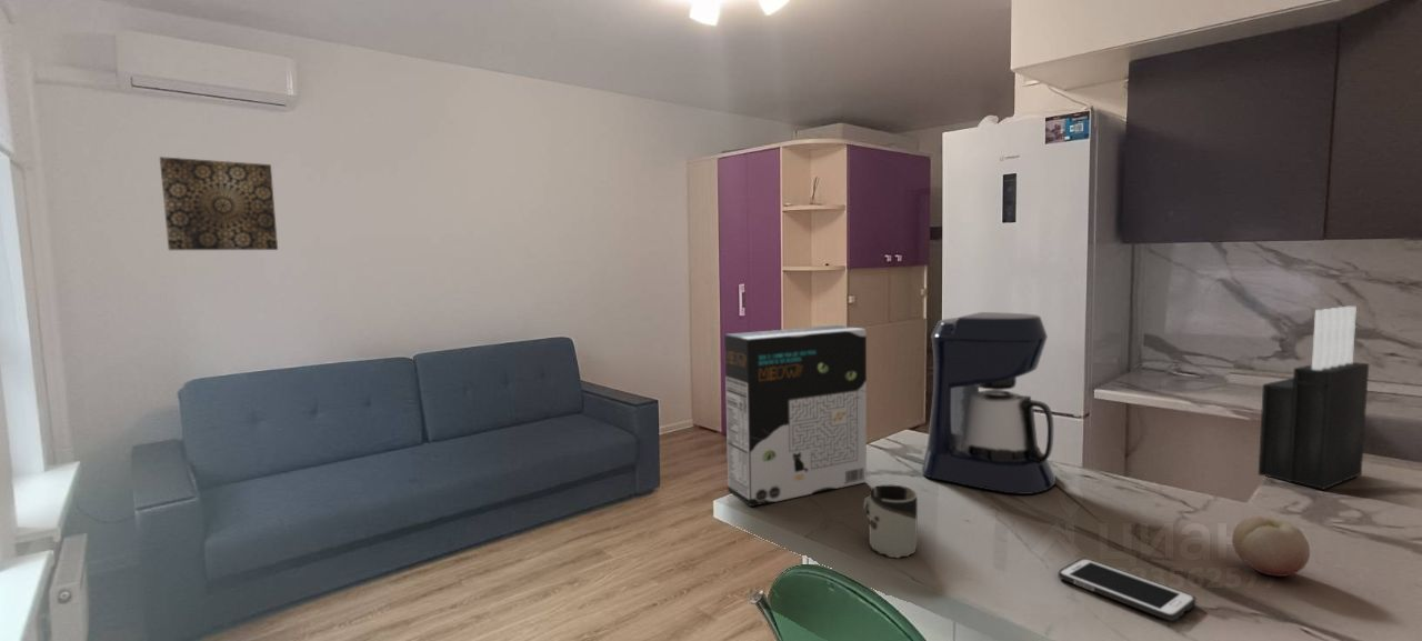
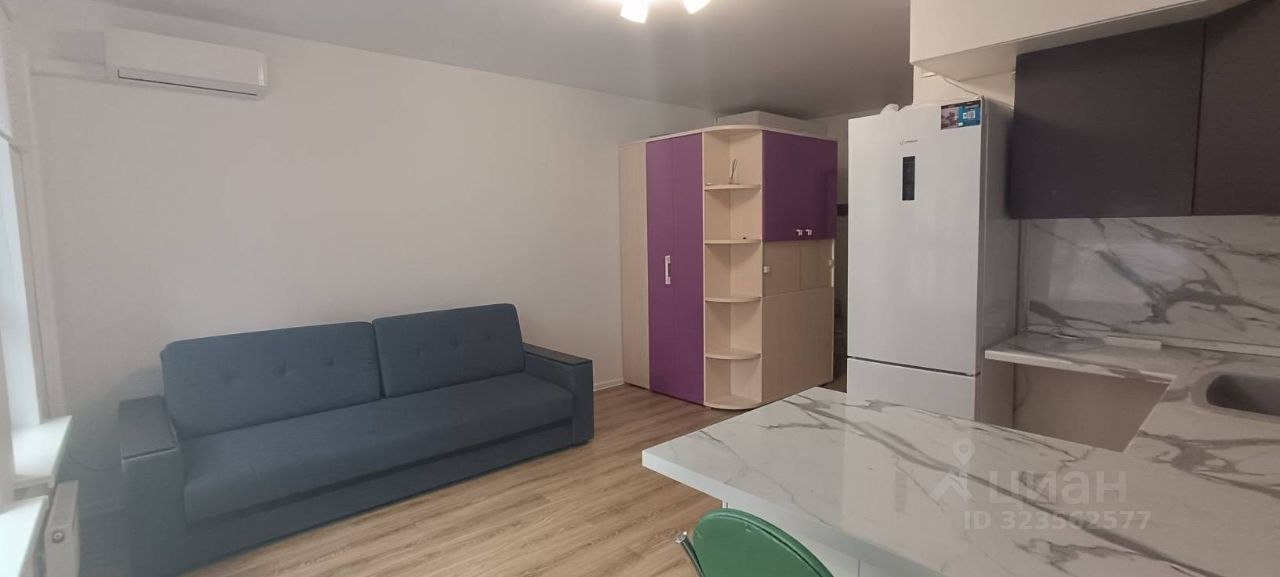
- cup (887, 517)
- cell phone (1123, 587)
- coffee maker (987, 394)
- fruit (1269, 547)
- cereal box (797, 410)
- knife block (1306, 391)
- wall art (221, 206)
